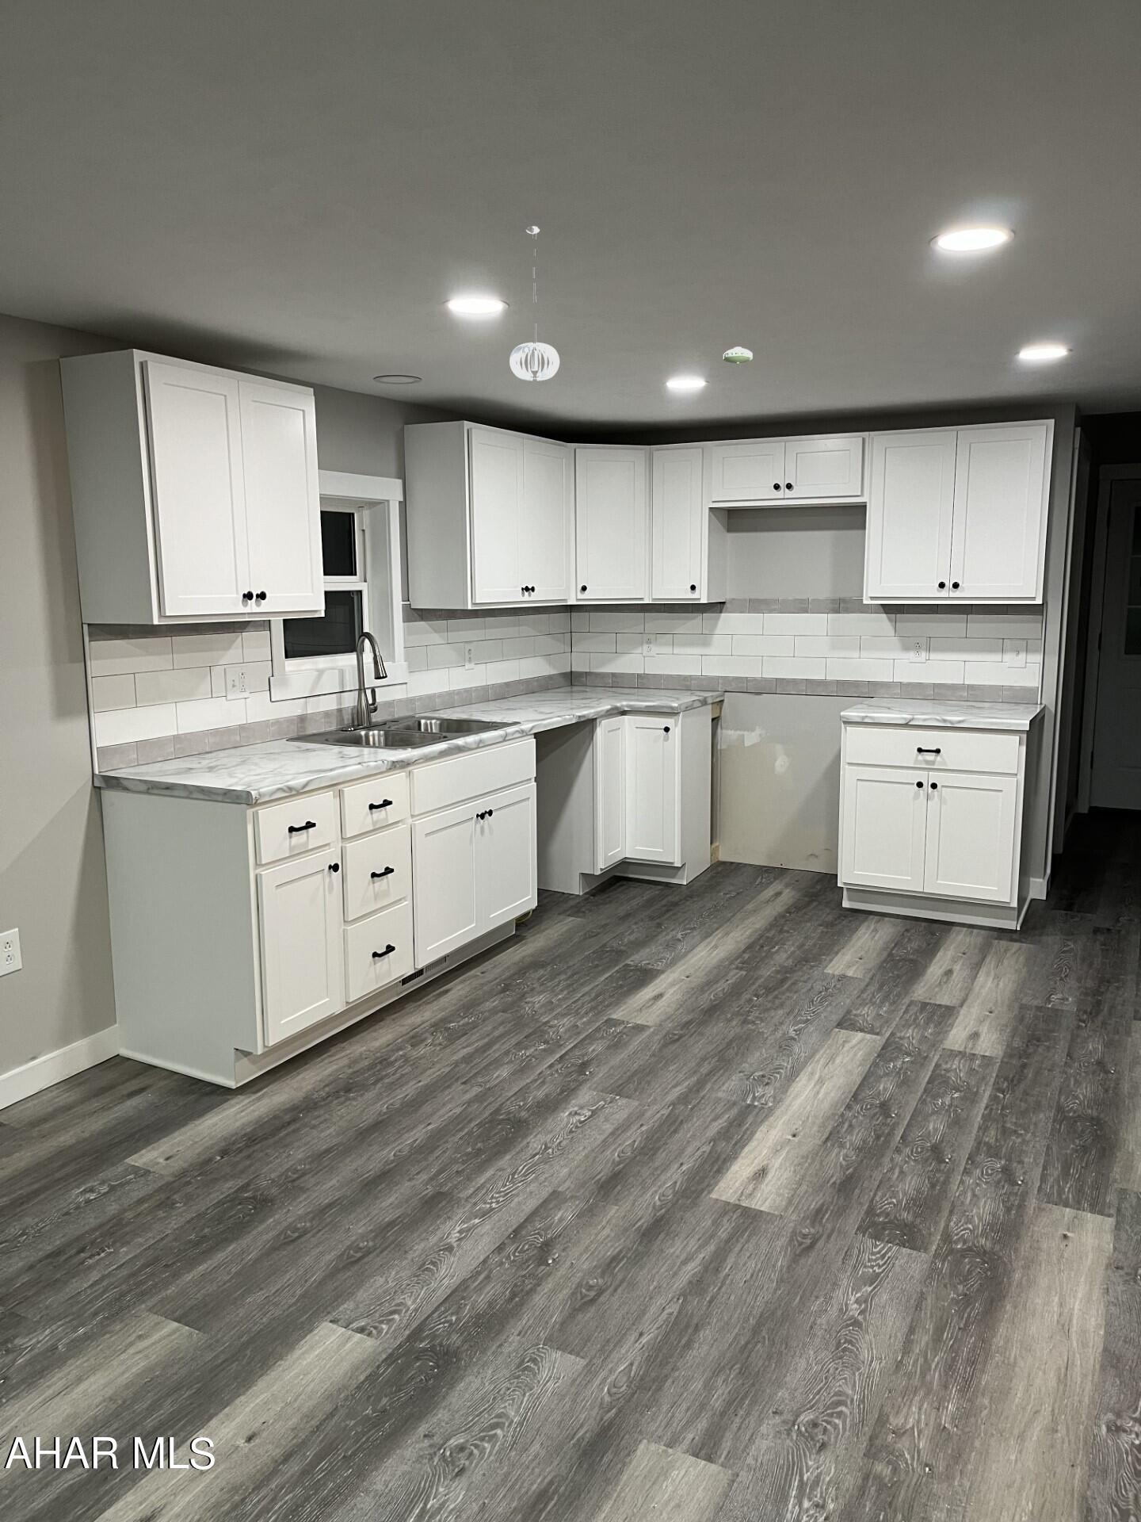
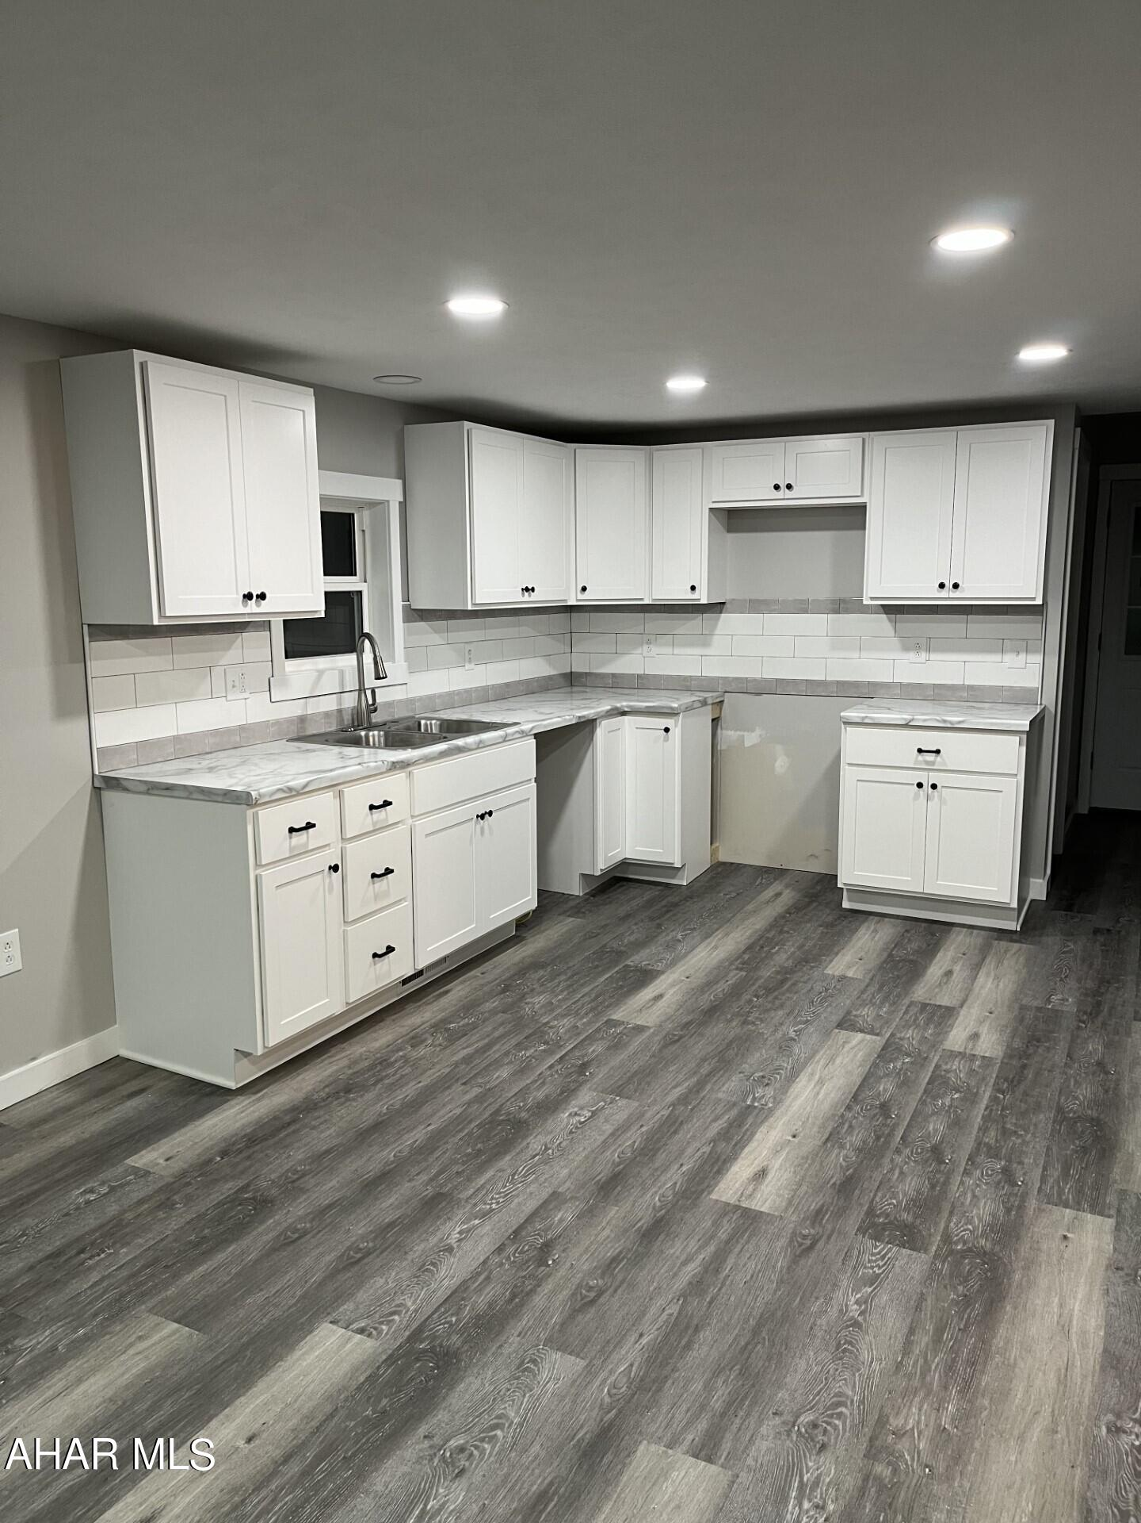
- pendant light (533, 301)
- smoke detector (737, 355)
